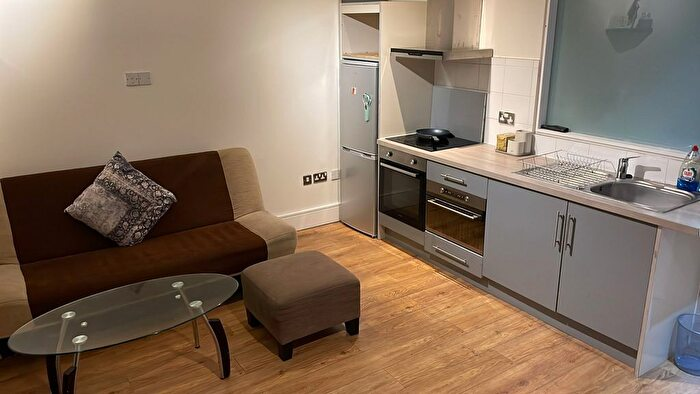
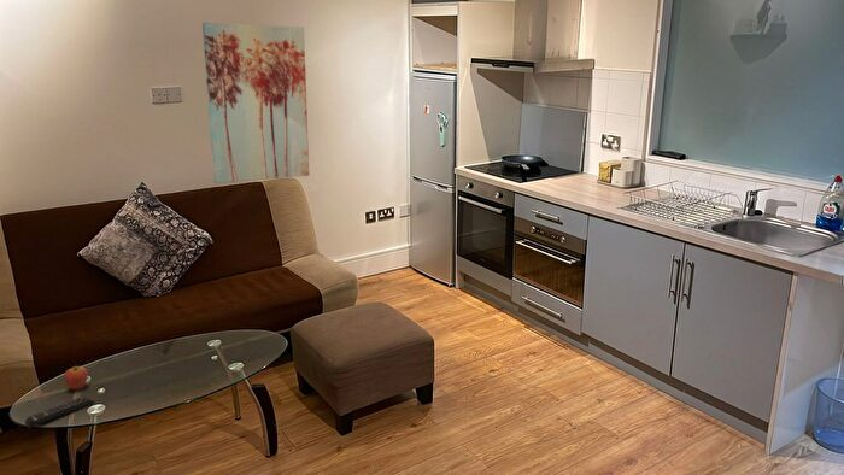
+ wall art (259, 104)
+ fruit (76, 375)
+ remote control (60, 411)
